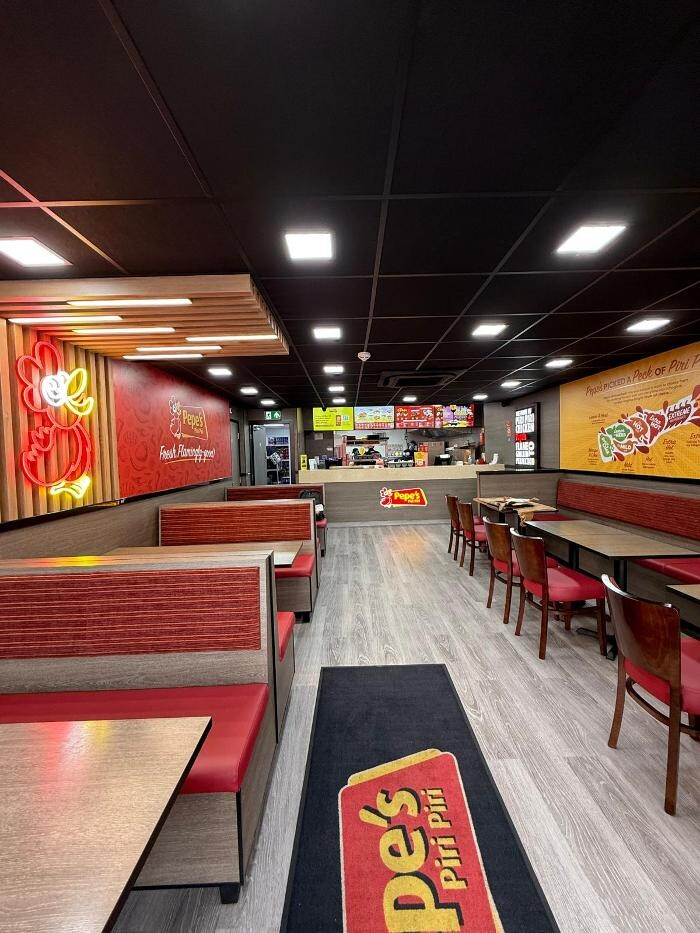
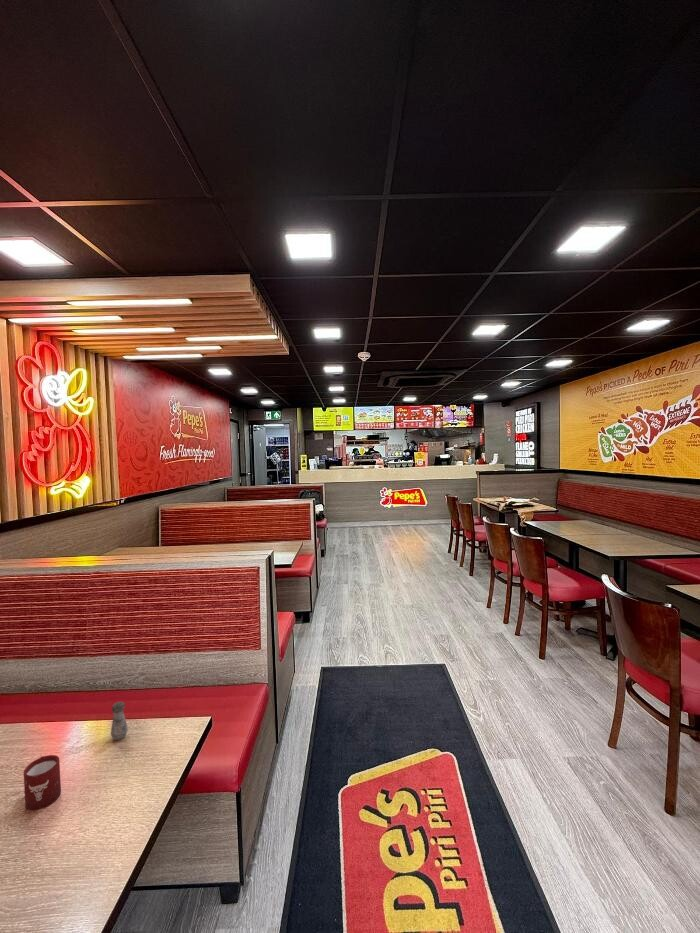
+ salt shaker (118, 720)
+ cup (42, 778)
